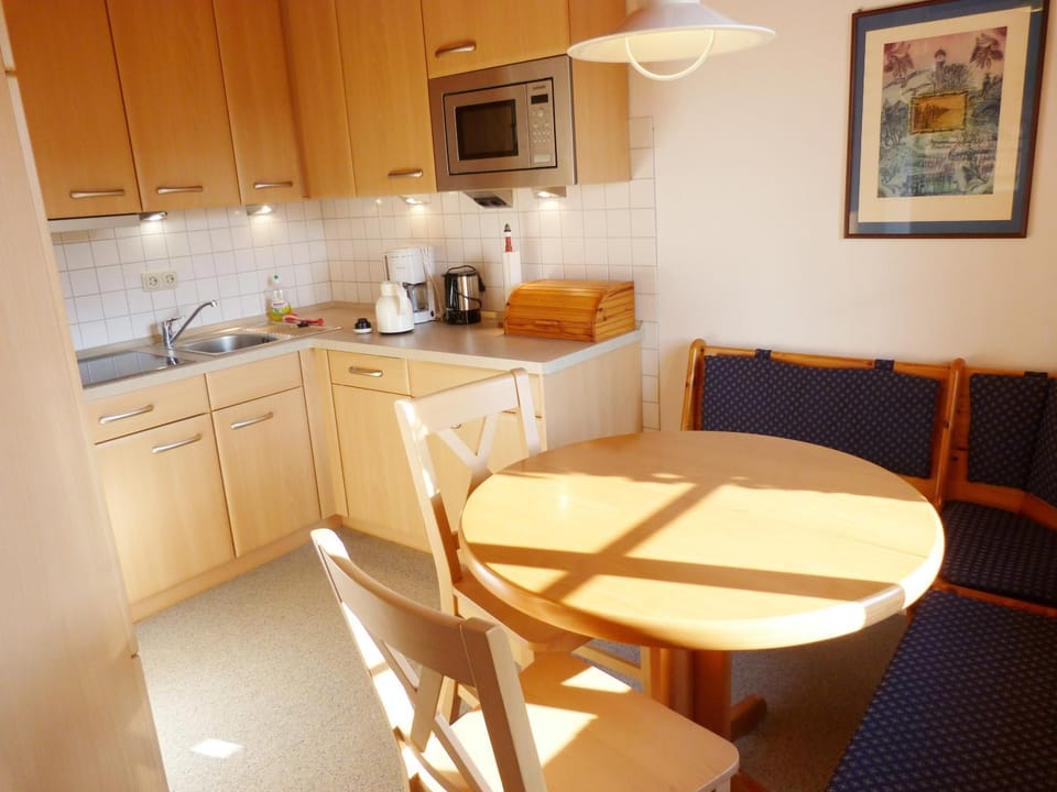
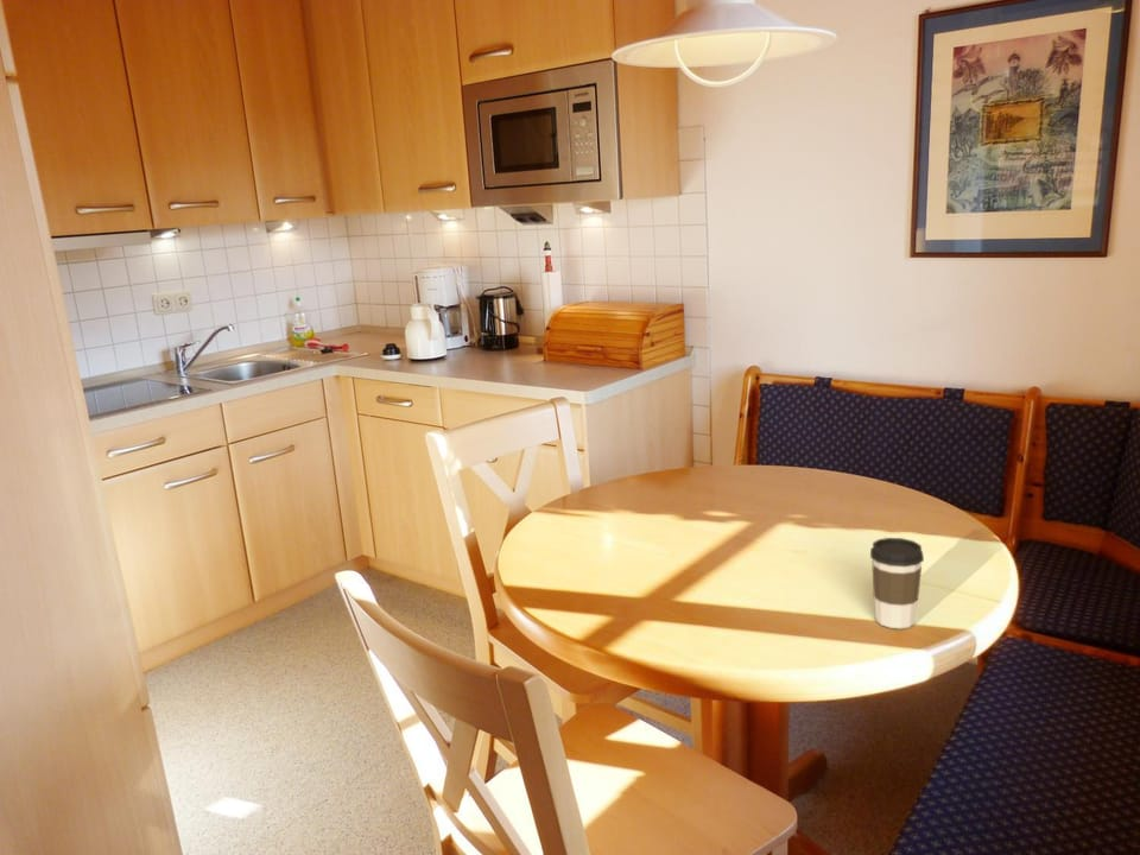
+ coffee cup (895, 583)
